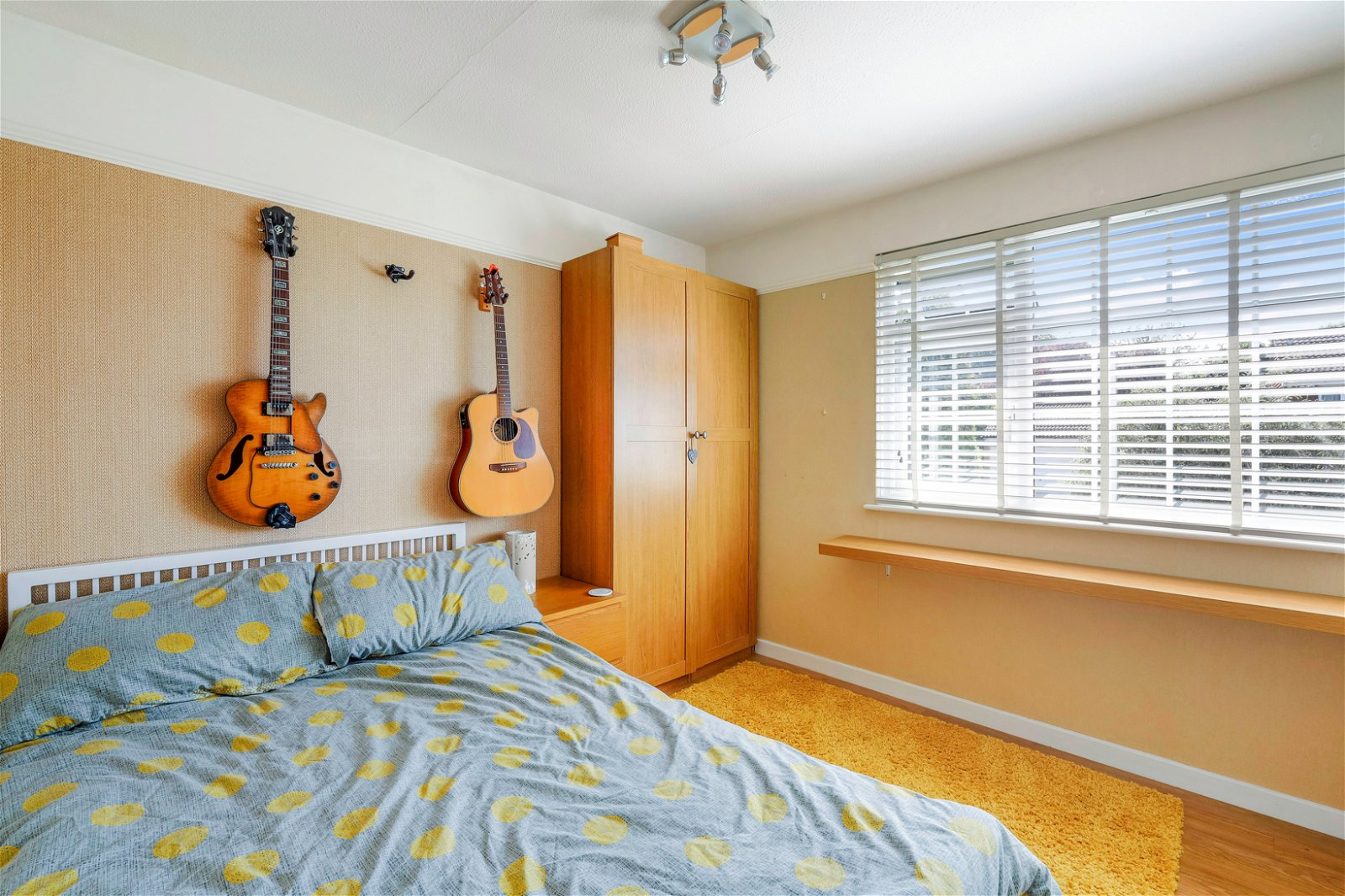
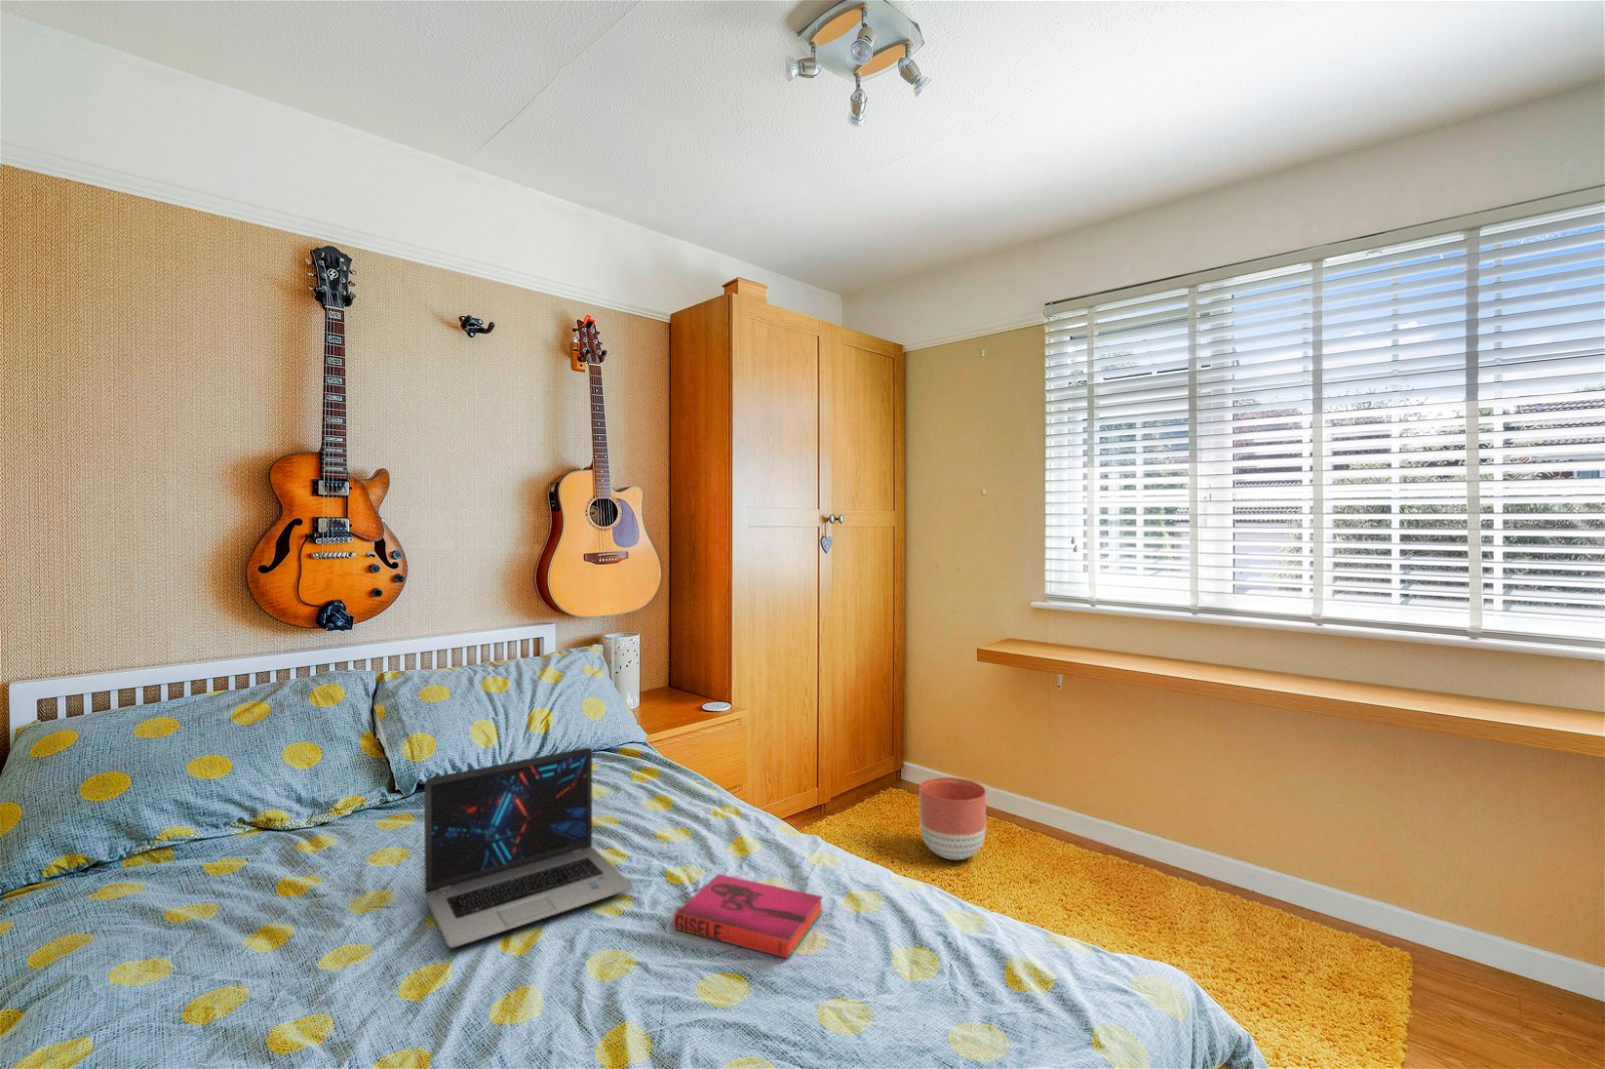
+ hardback book (749, 913)
+ laptop (530, 838)
+ planter (952, 821)
